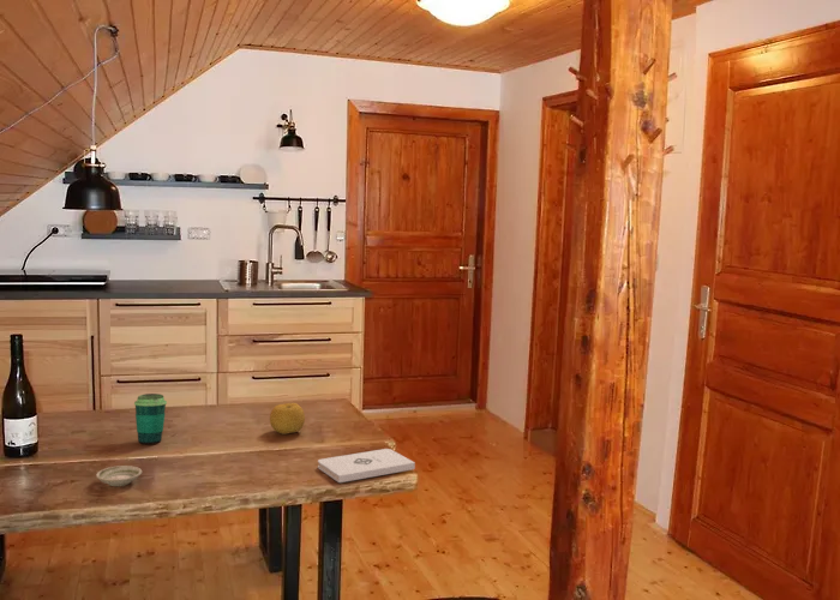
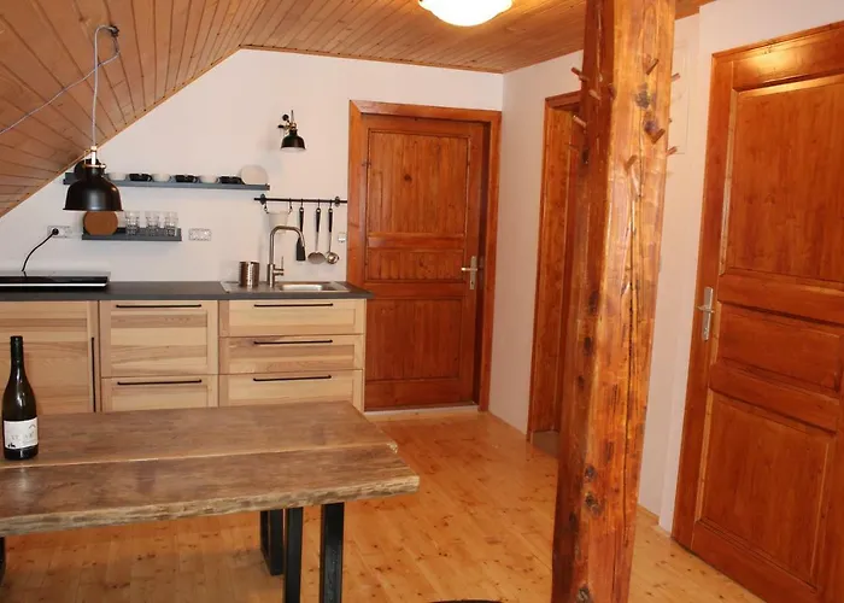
- cup (150, 418)
- notepad (365, 464)
- saucer (119, 476)
- fruit (287, 418)
